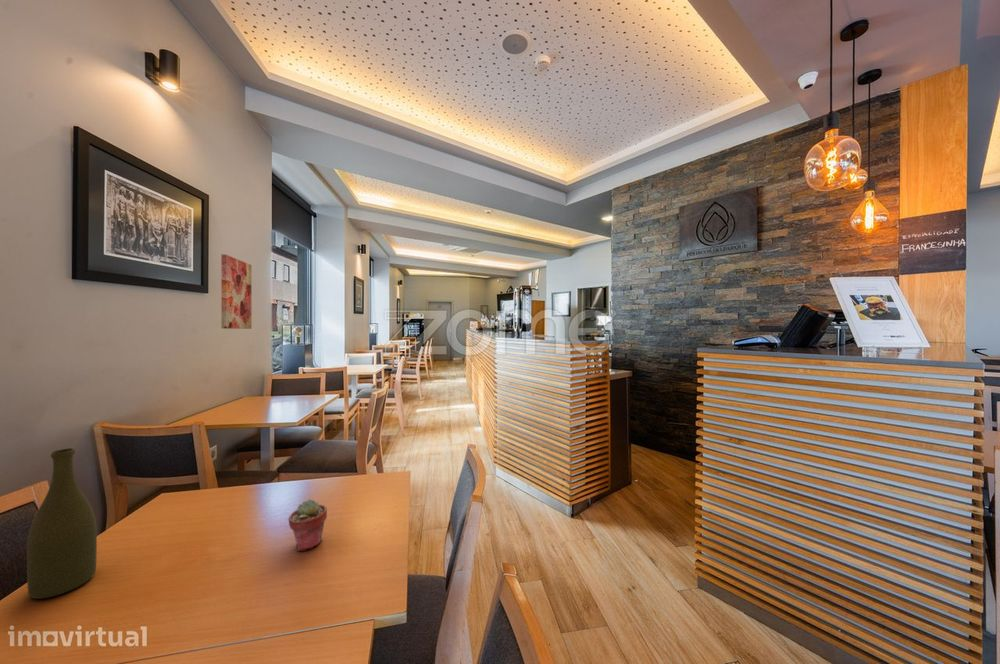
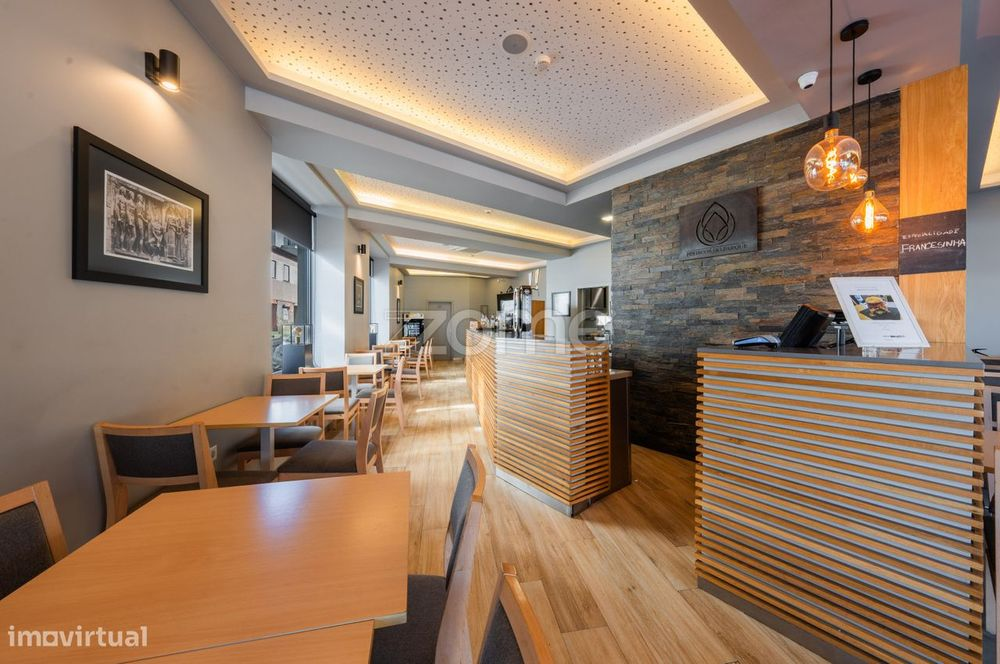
- wall art (237, 294)
- bottle (63, 517)
- potted succulent (308, 521)
